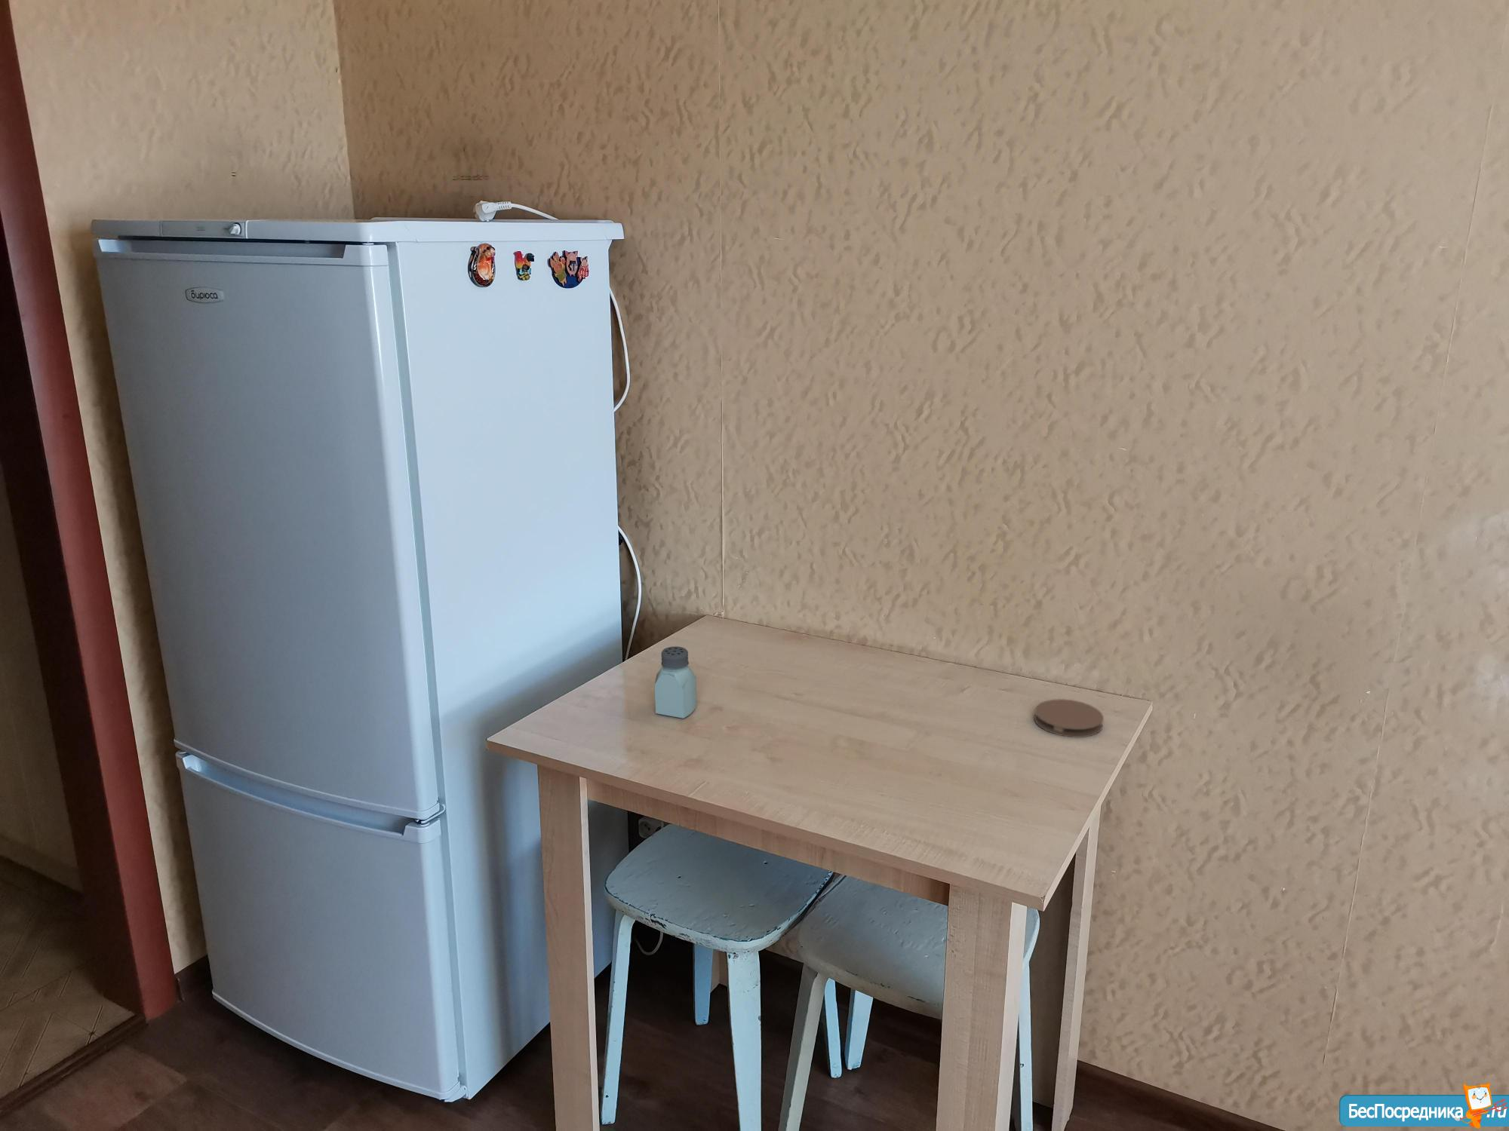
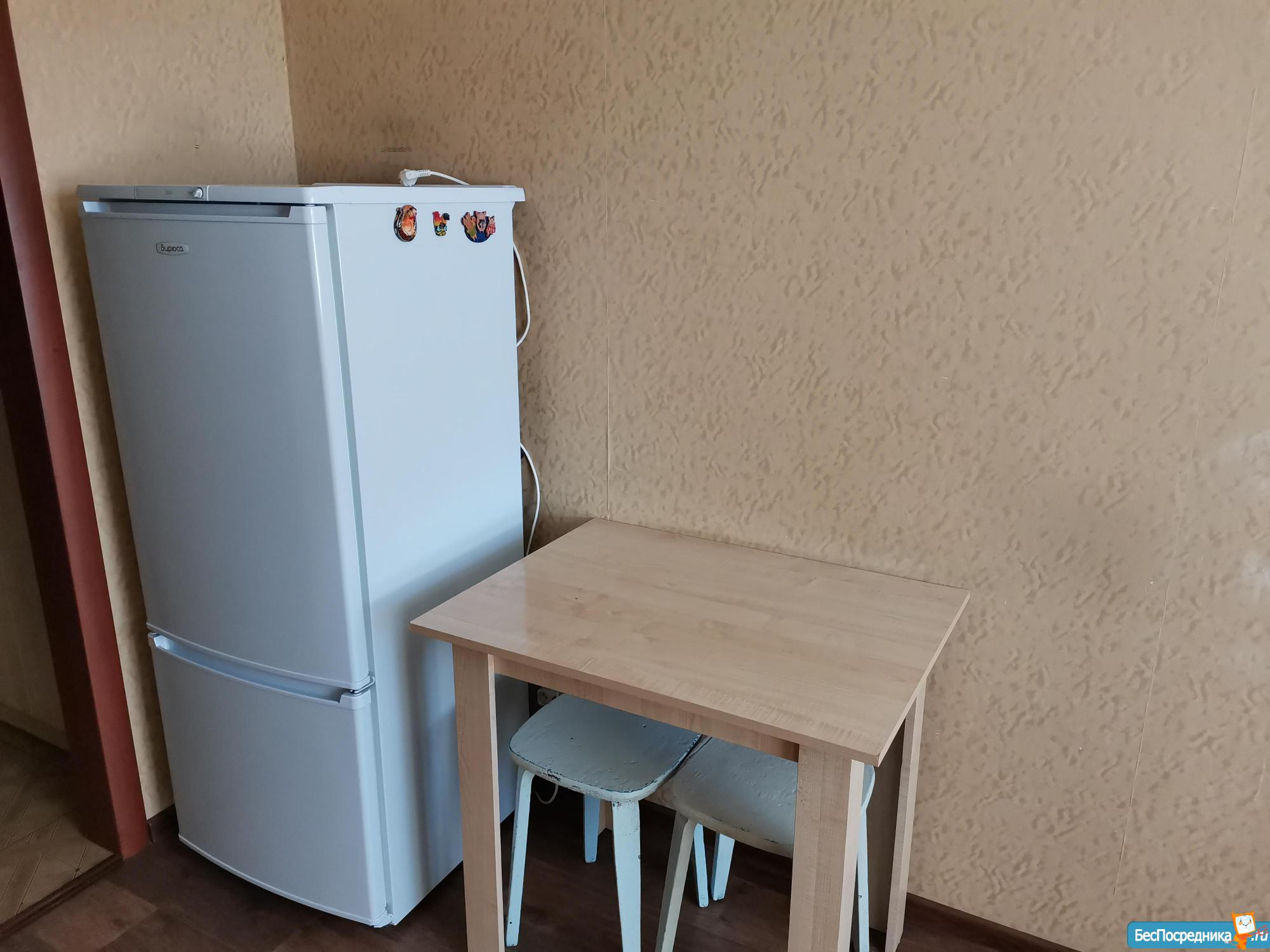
- saltshaker (675, 681)
- coaster (1068, 718)
